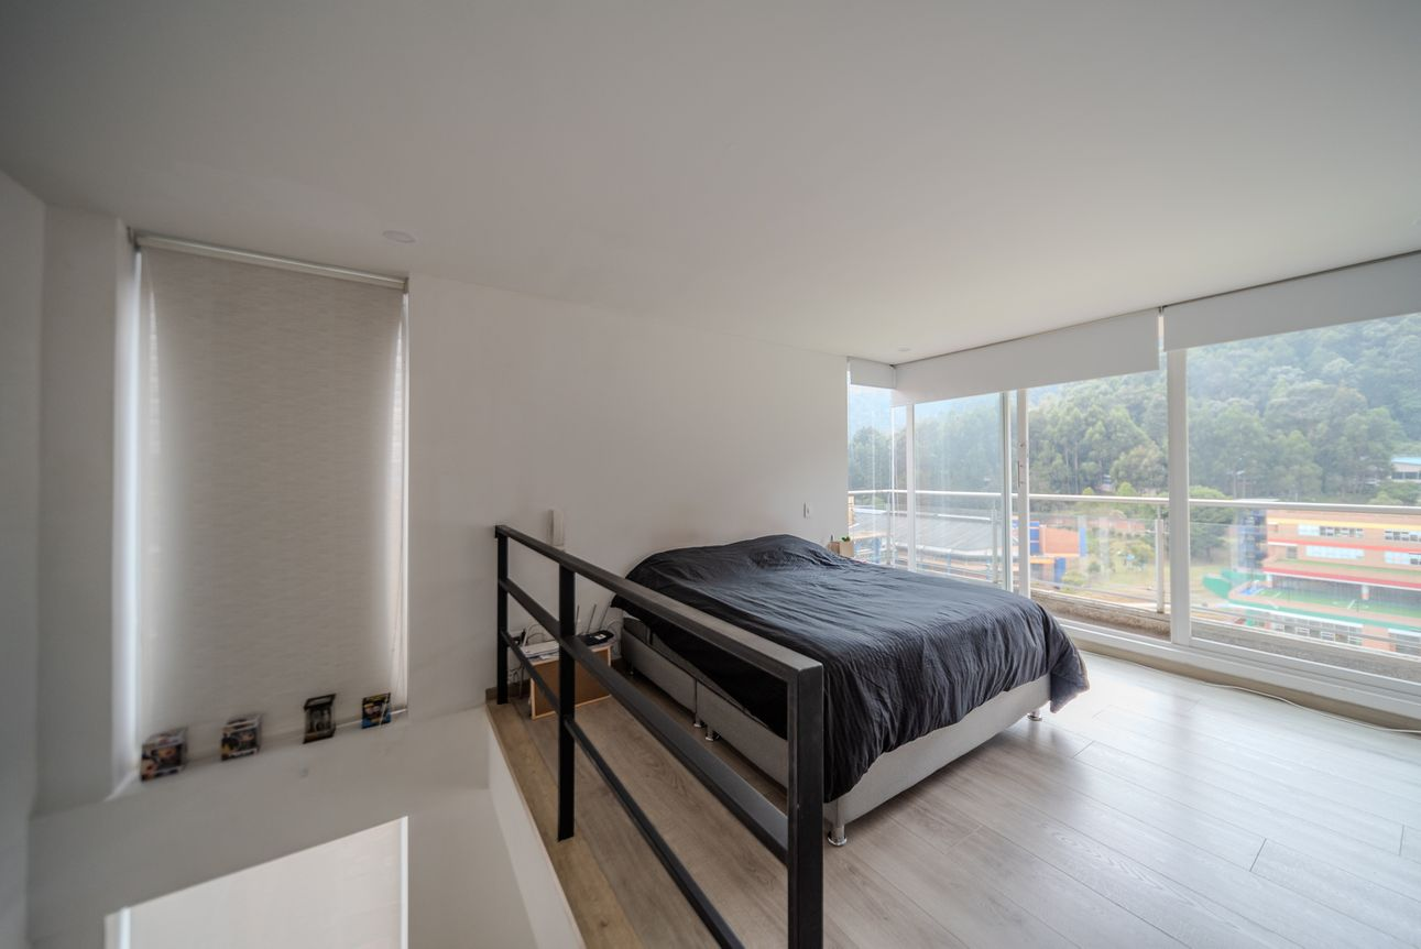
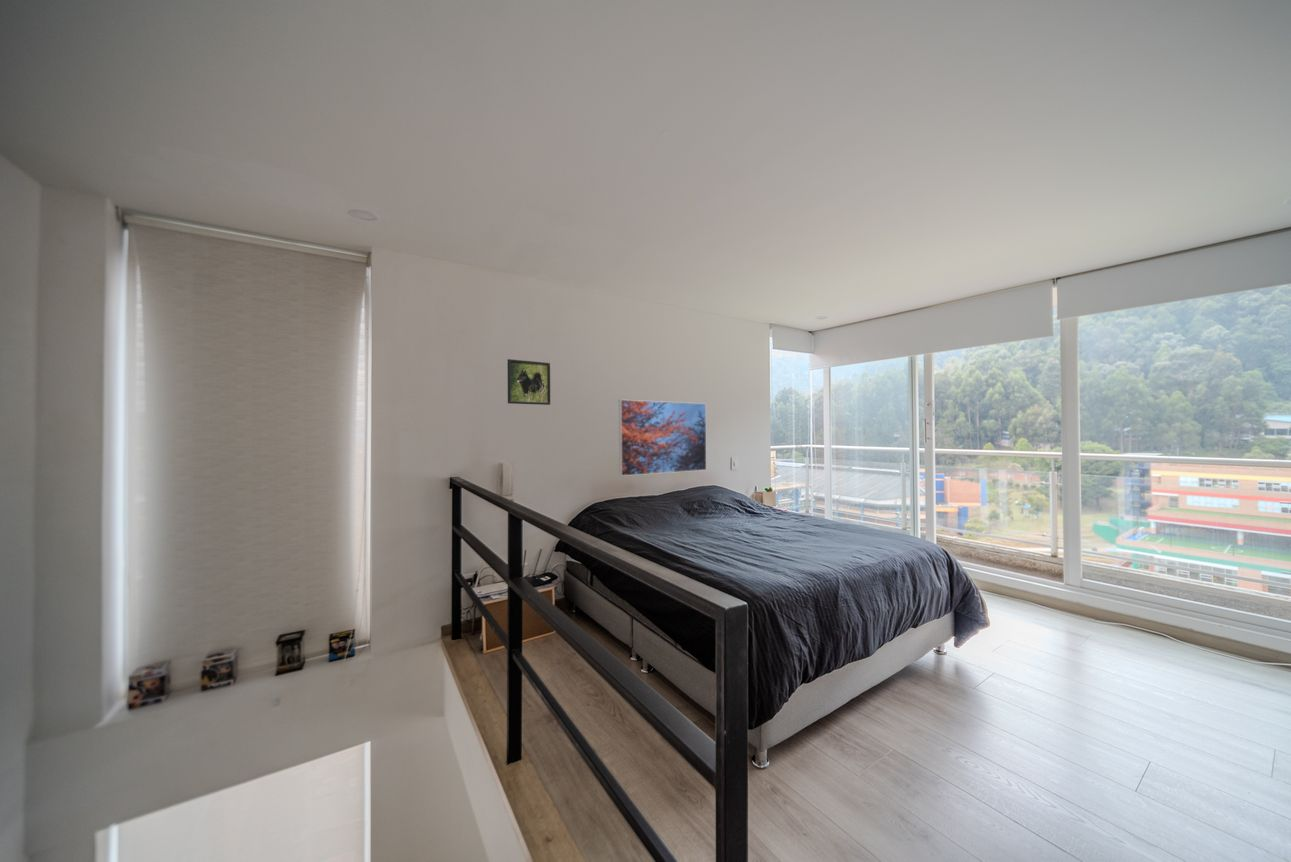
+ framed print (665, 437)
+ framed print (529, 382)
